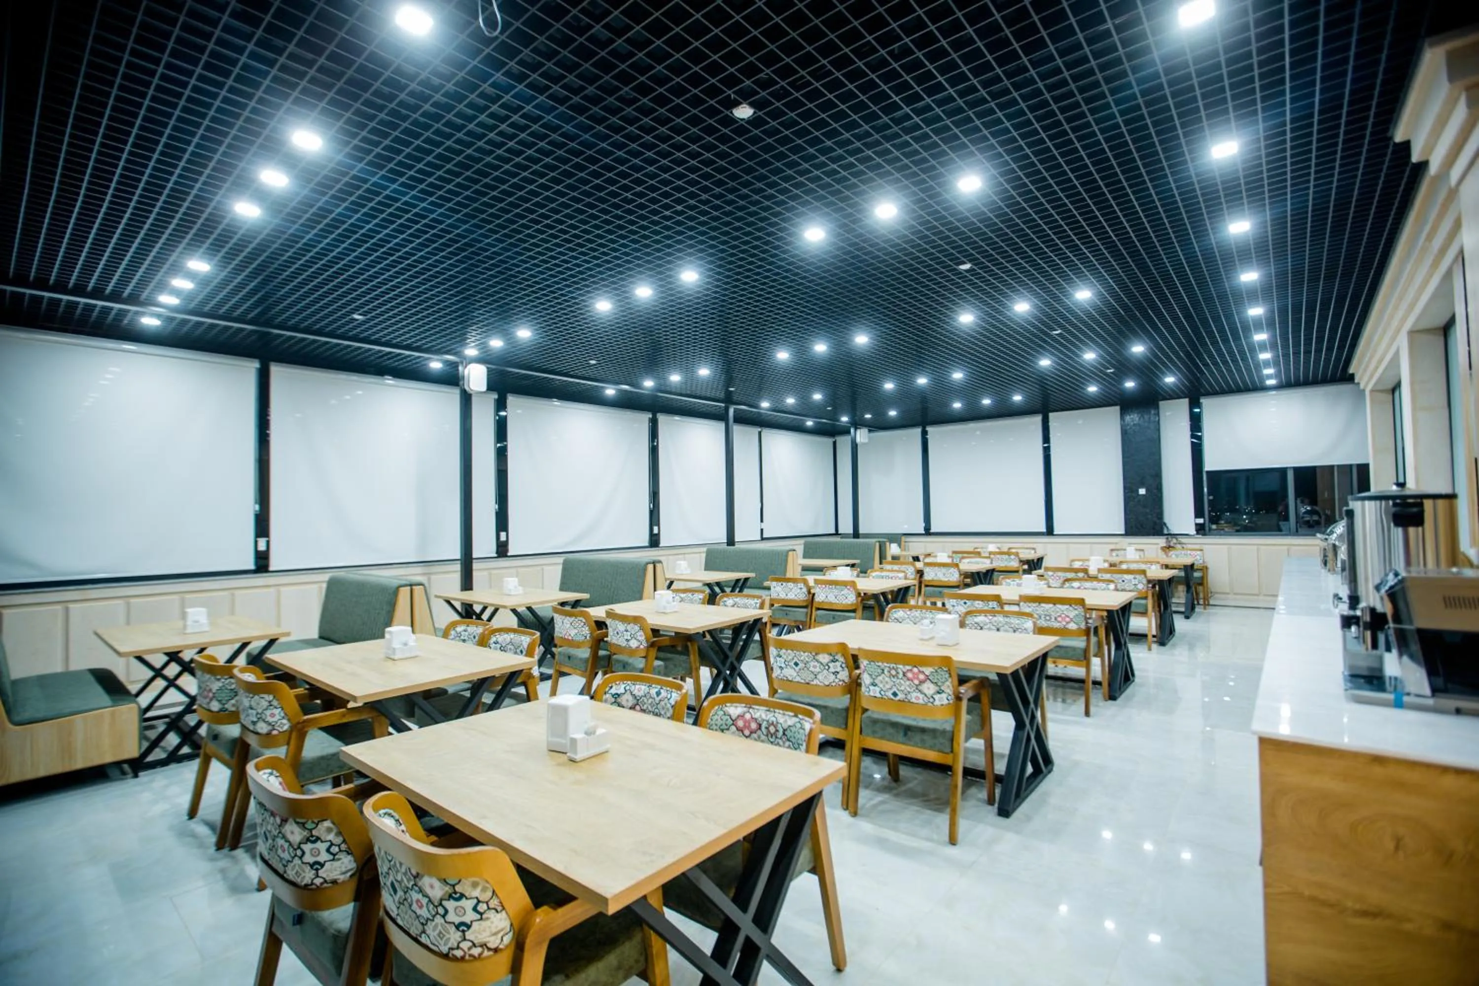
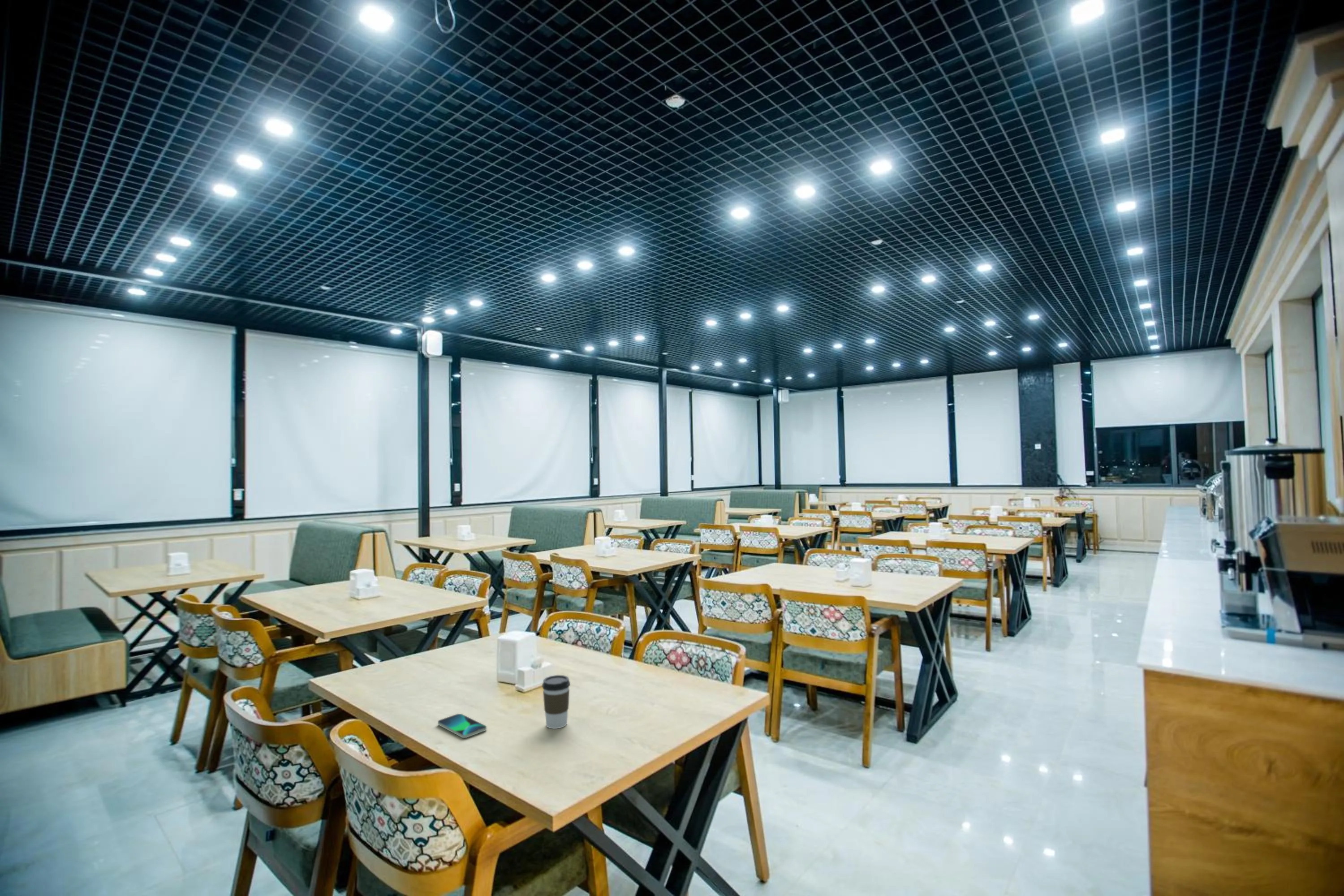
+ coffee cup (556, 702)
+ smartphone (461, 725)
